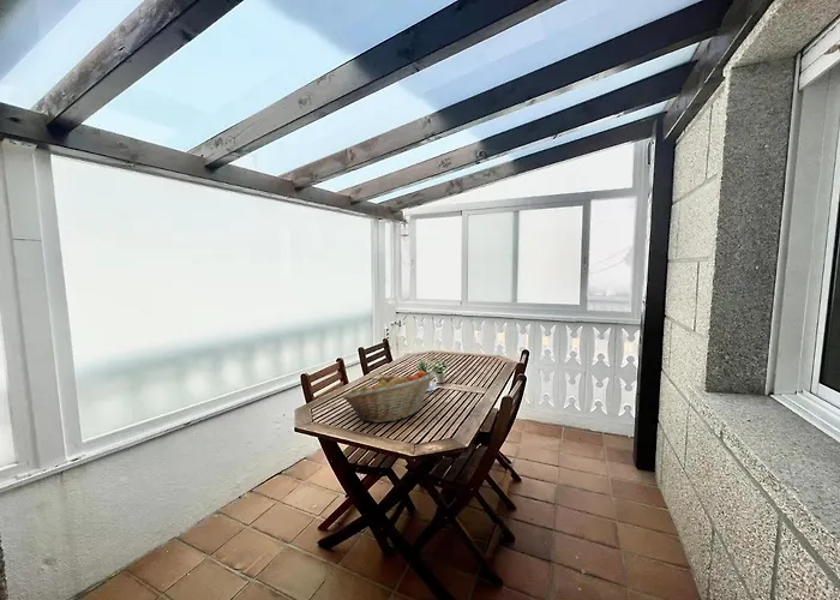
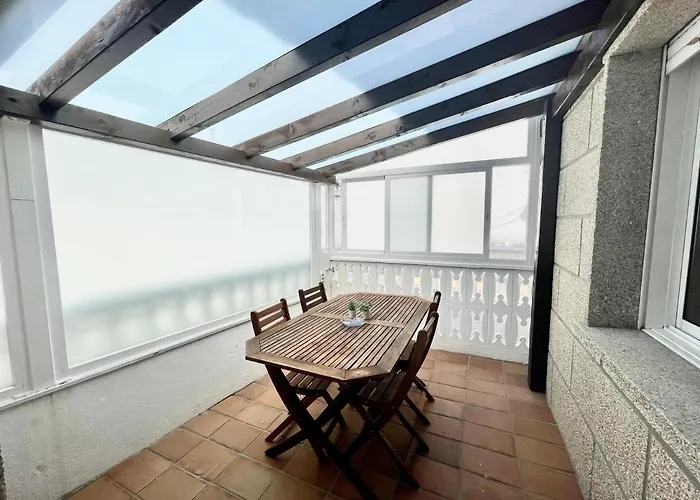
- fruit basket (391, 391)
